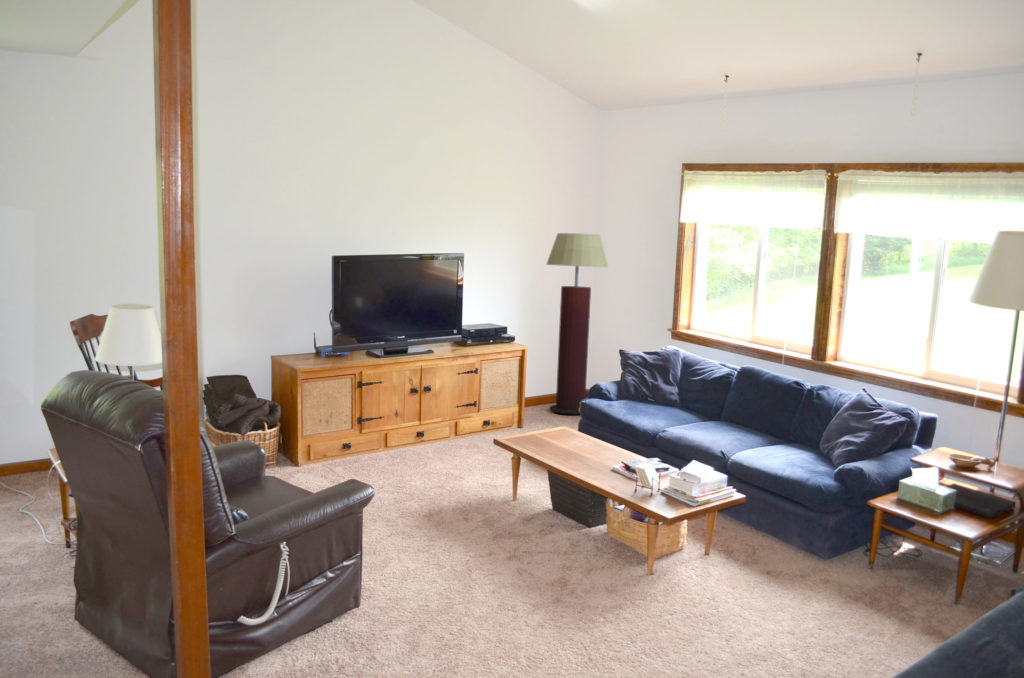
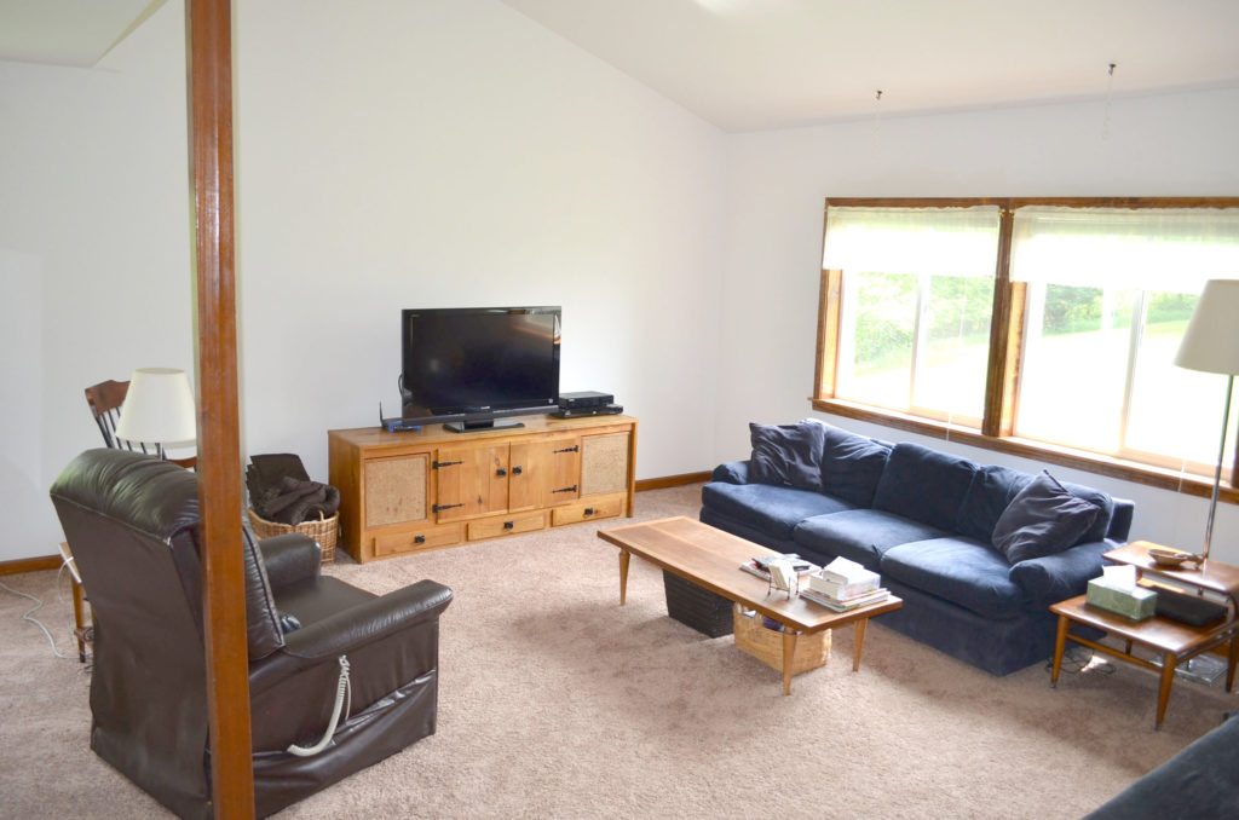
- floor lamp (574, 323)
